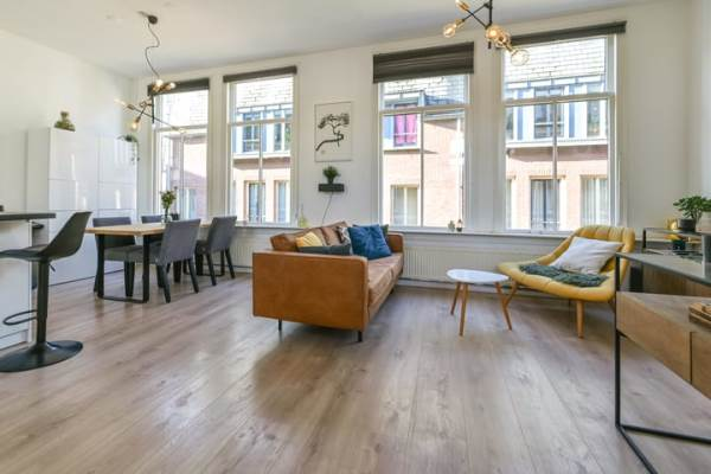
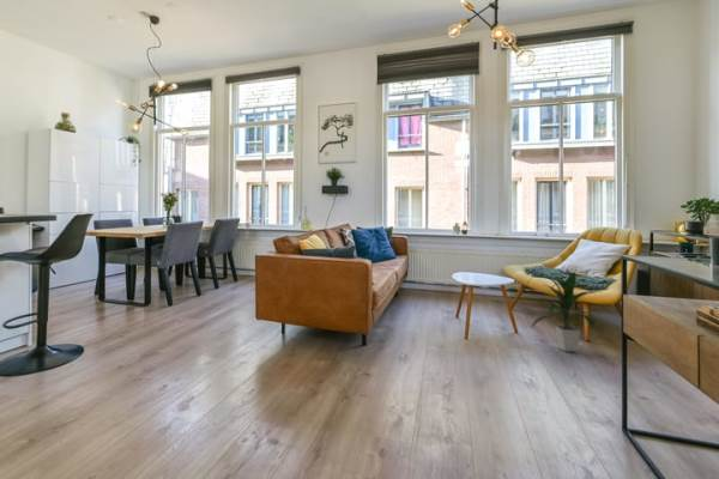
+ indoor plant (563, 309)
